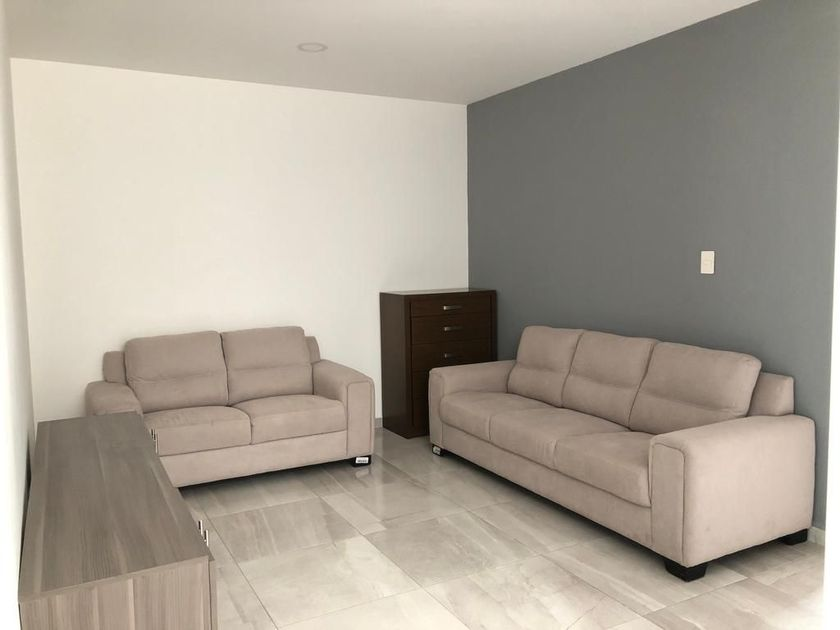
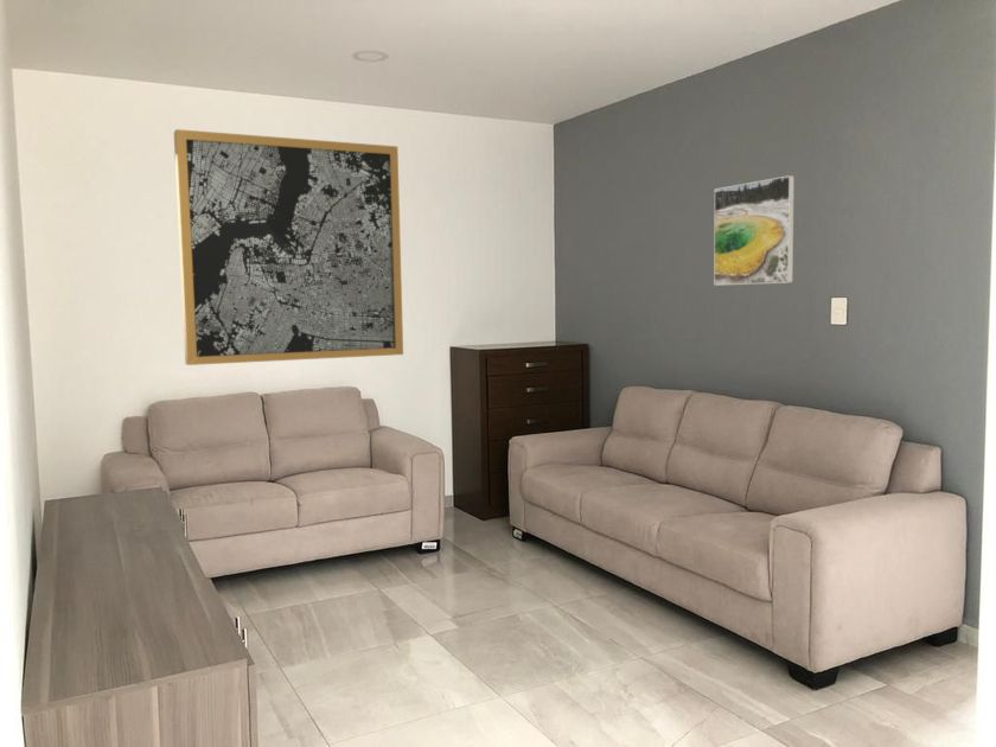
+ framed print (752, 234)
+ wall art (295, 250)
